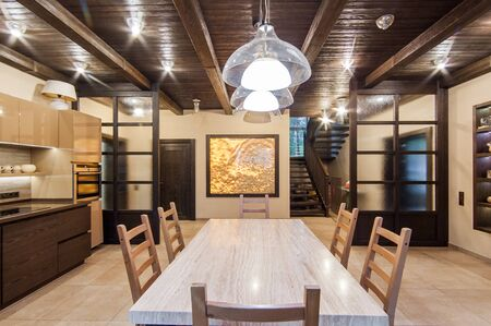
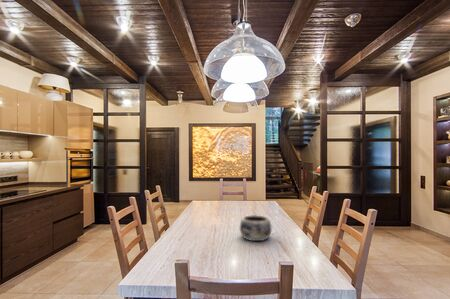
+ decorative bowl (255, 227)
